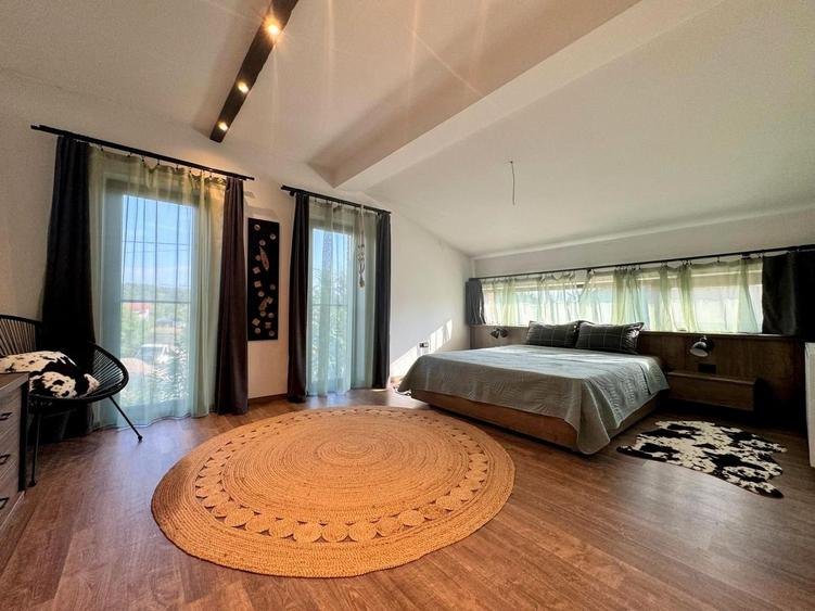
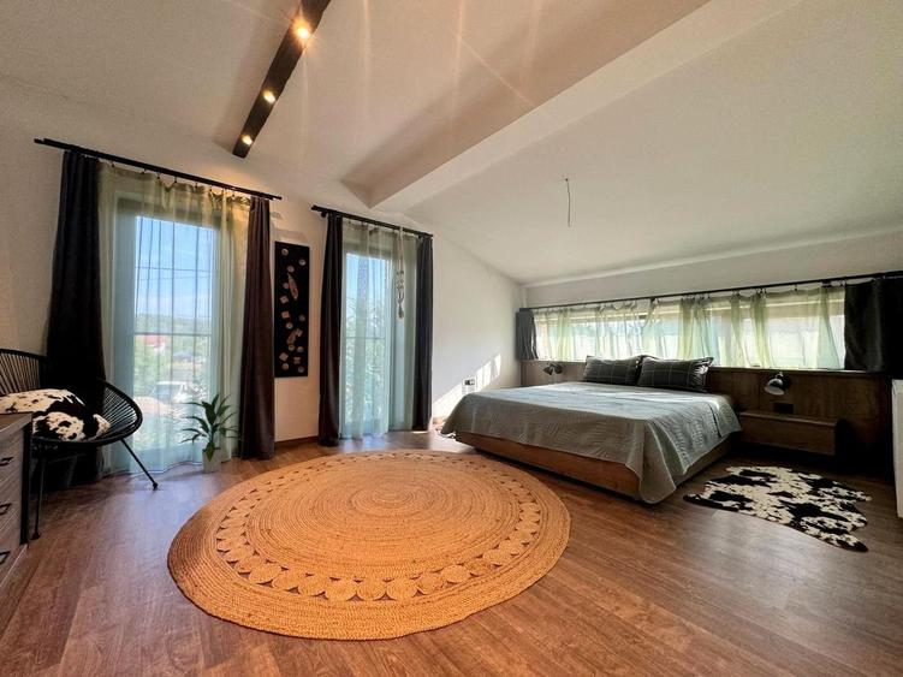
+ indoor plant (210, 430)
